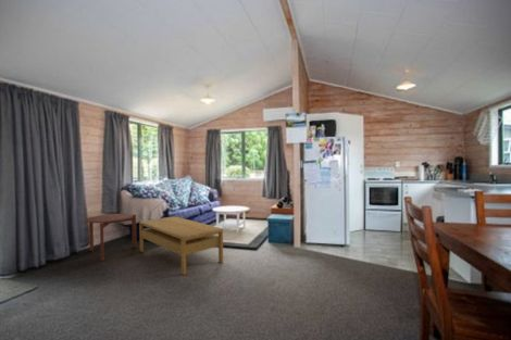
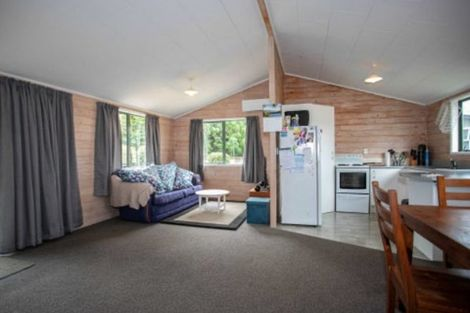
- side table (102, 235)
- coffee table (178, 240)
